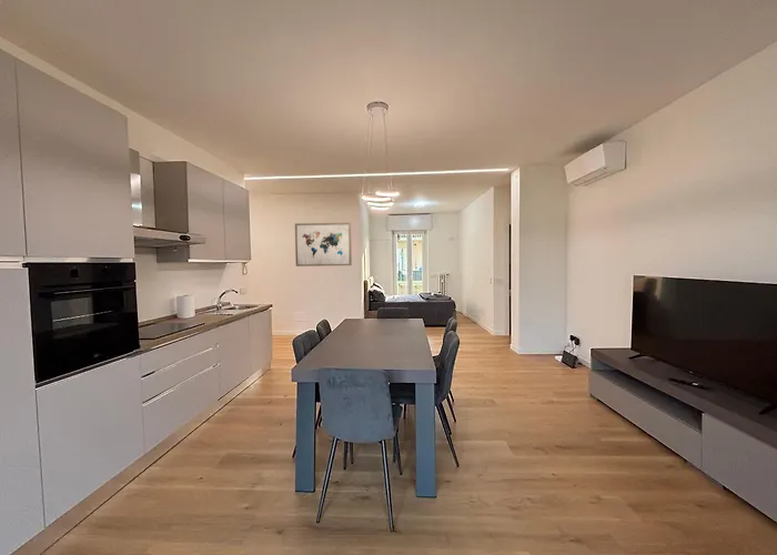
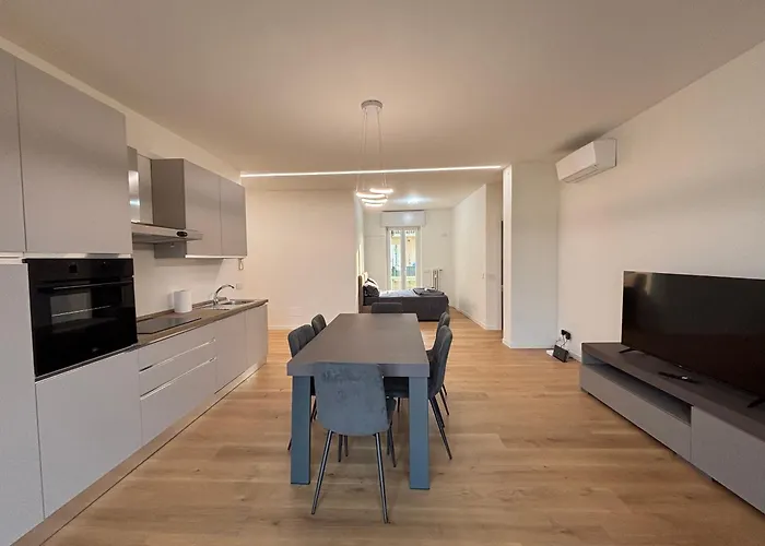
- wall art (323, 244)
